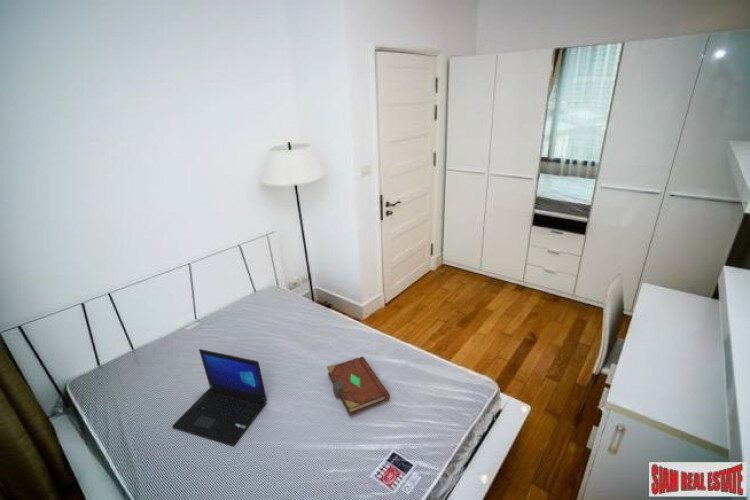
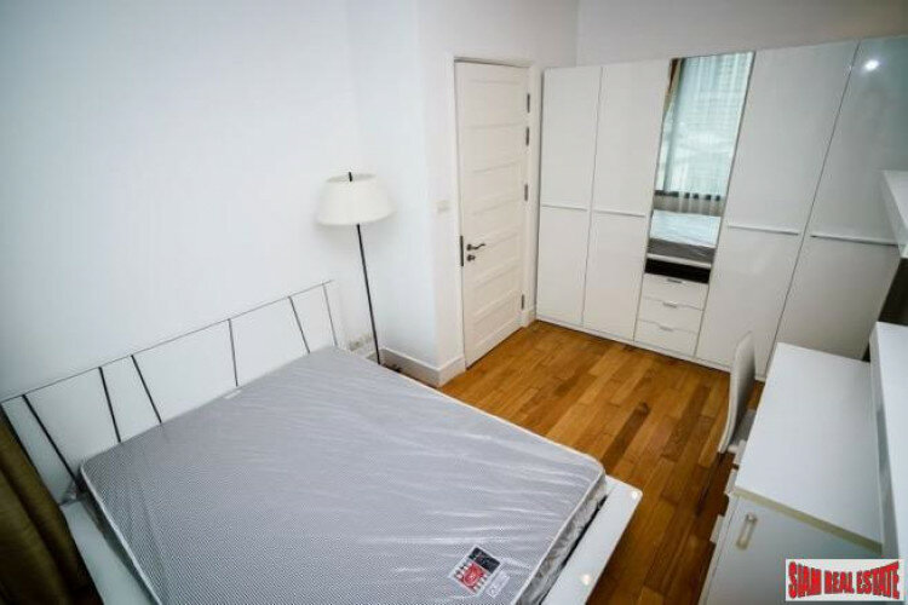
- laptop (216, 394)
- book (357, 382)
